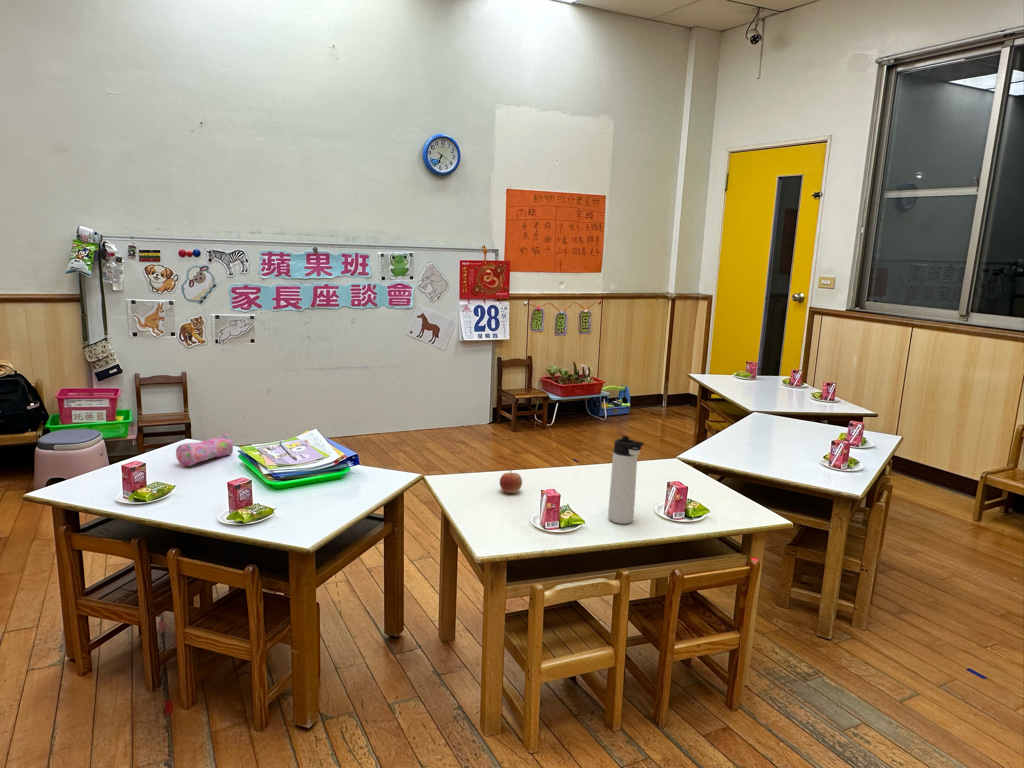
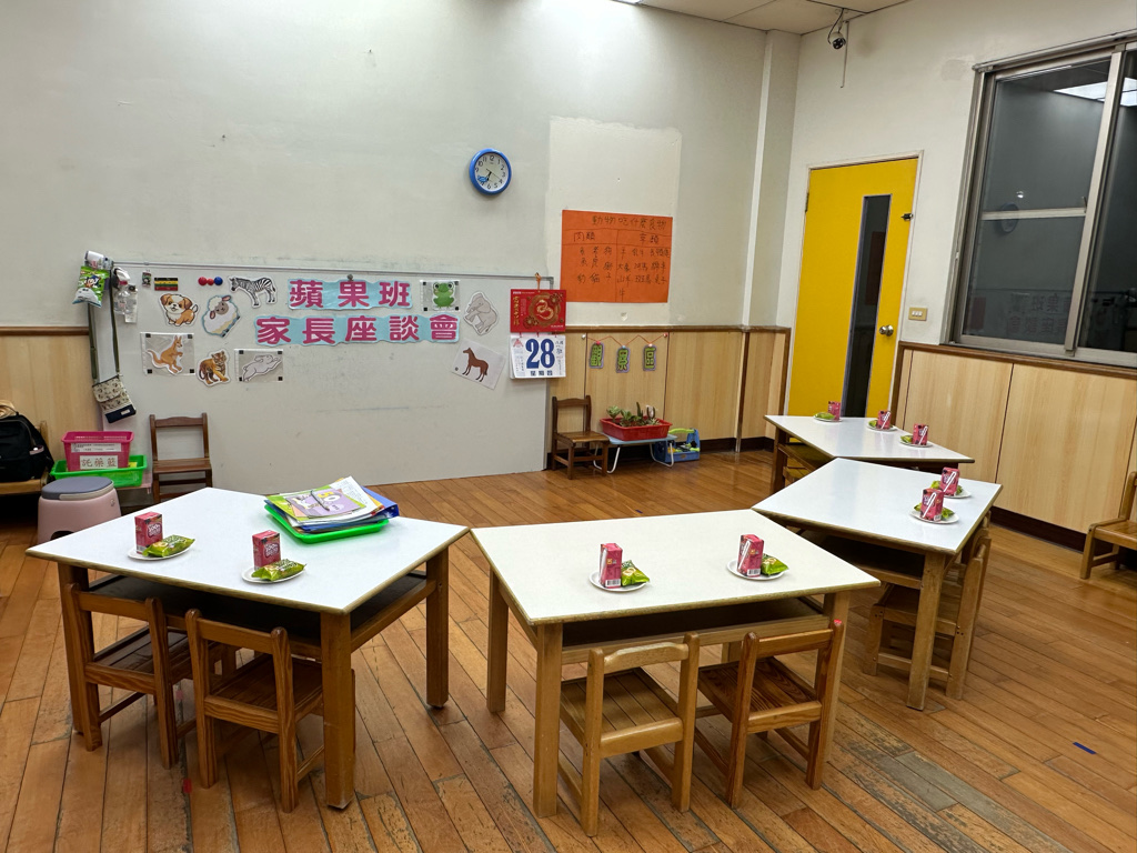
- pencil case (206, 448)
- thermos bottle (626, 480)
- apple (510, 481)
